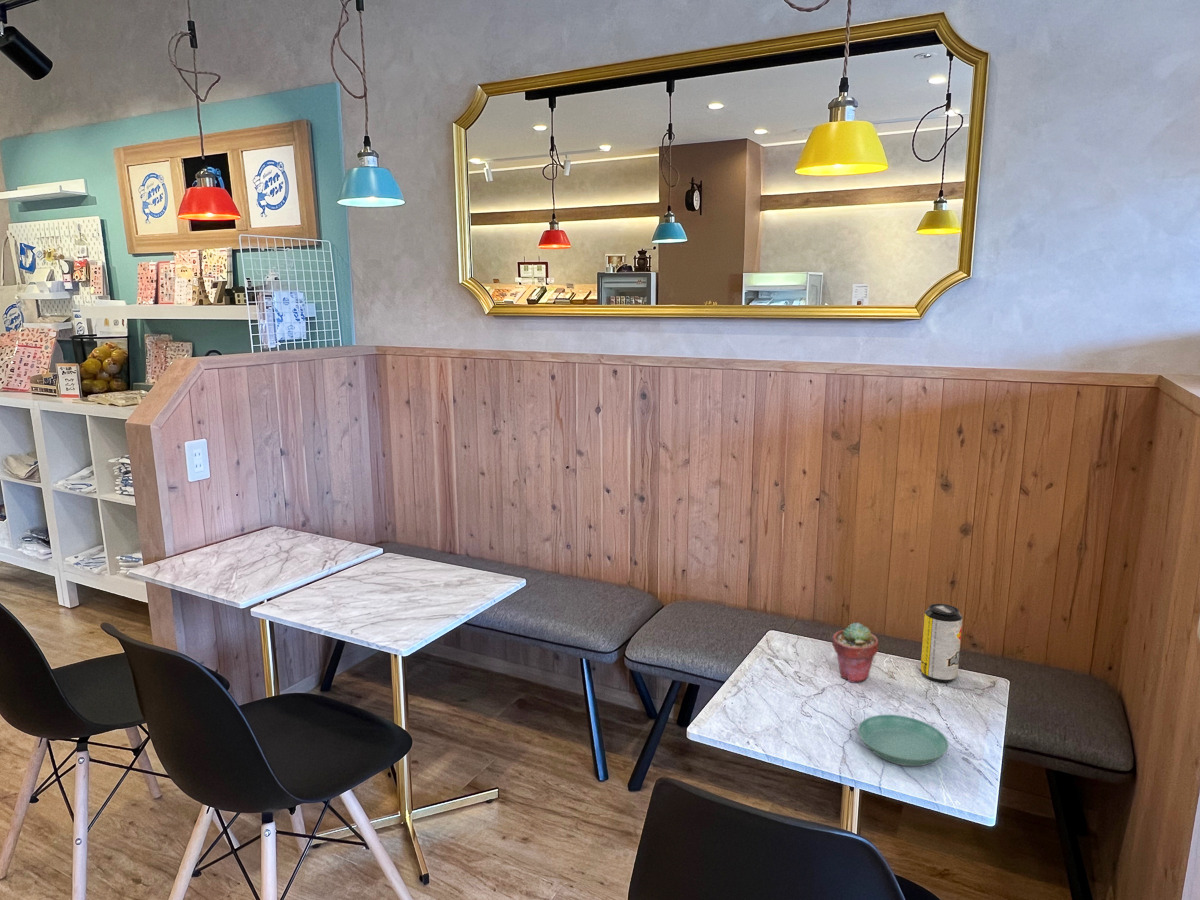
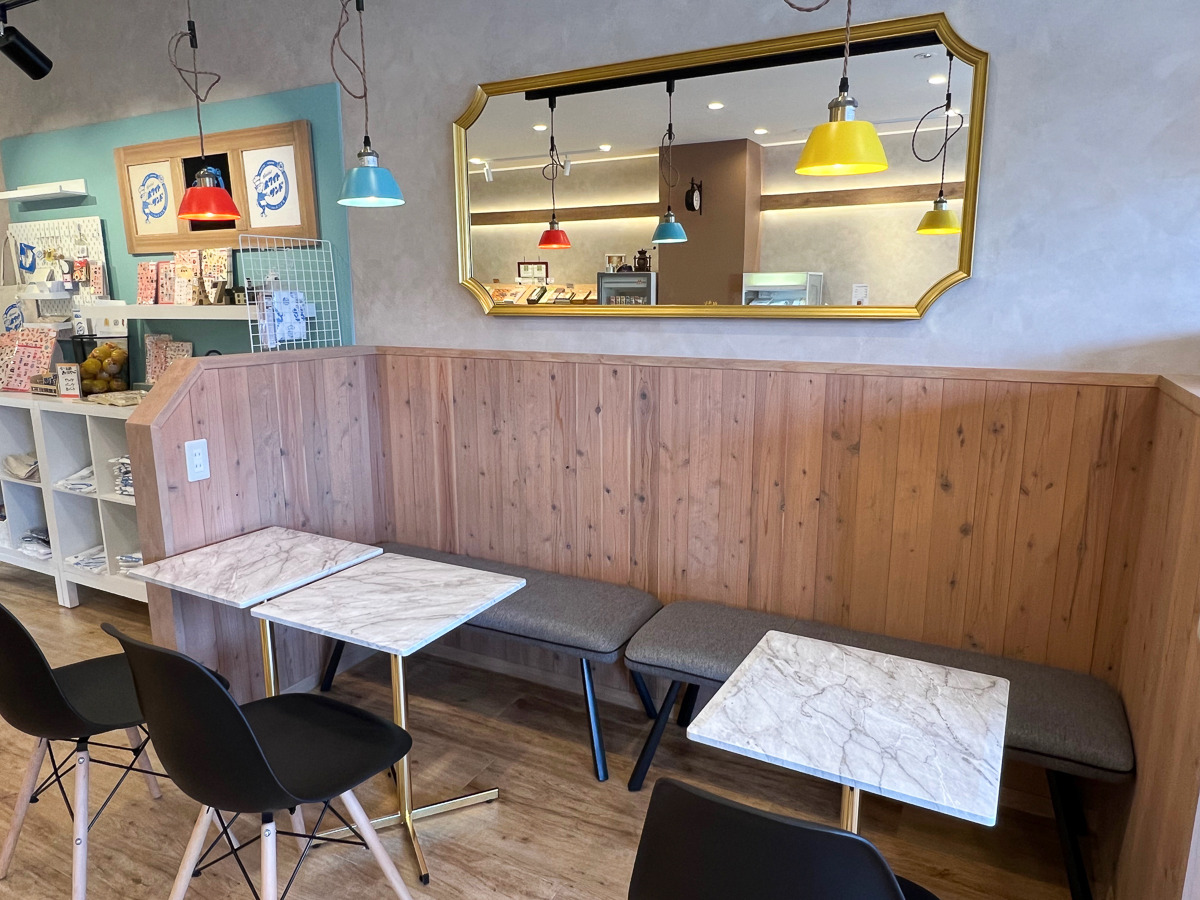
- saucer (902, 742)
- potted succulent (855, 649)
- beverage can (941, 642)
